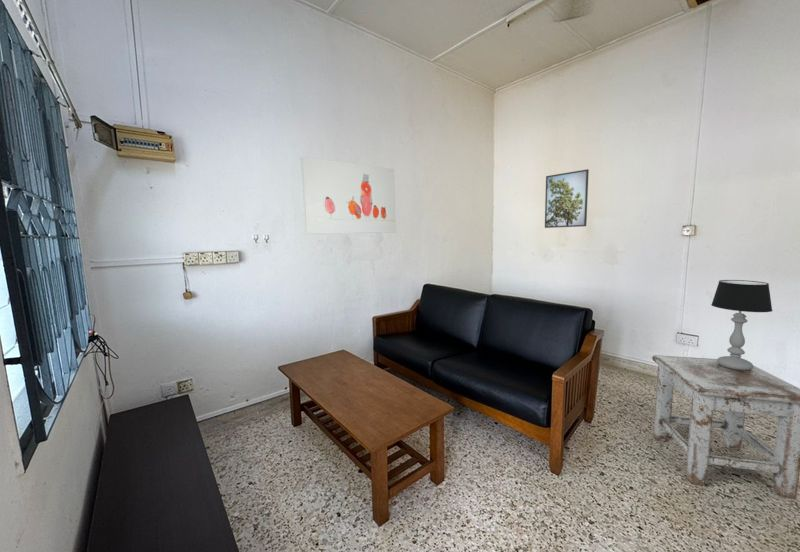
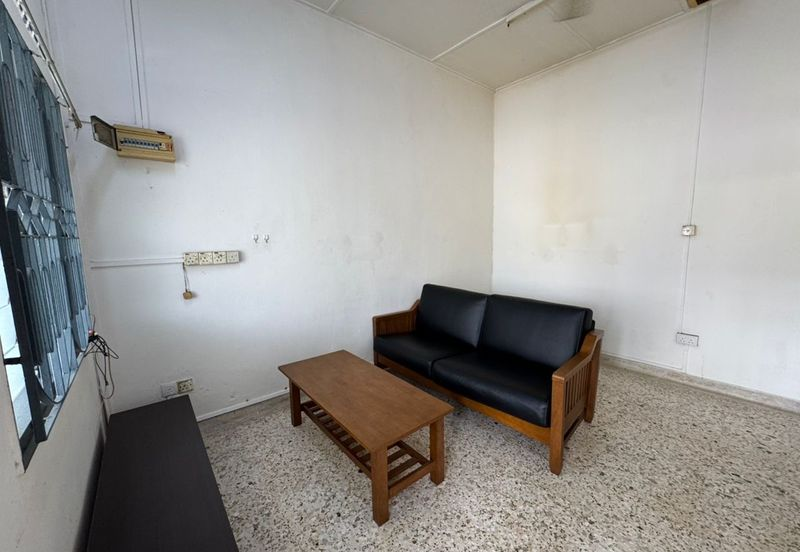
- table lamp (738, 324)
- wall art (353, 198)
- stool (718, 420)
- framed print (565, 200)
